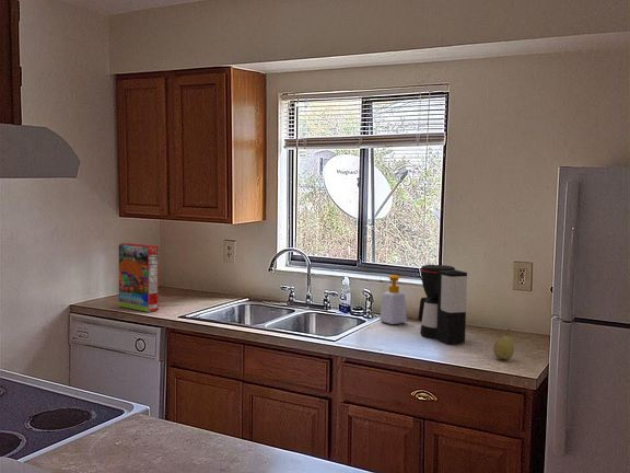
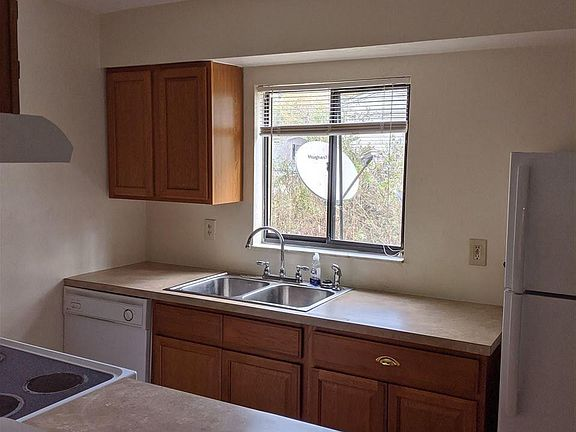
- soap bottle (397, 298)
- fruit (504, 344)
- cereal box (138, 276)
- coffee maker (439, 301)
